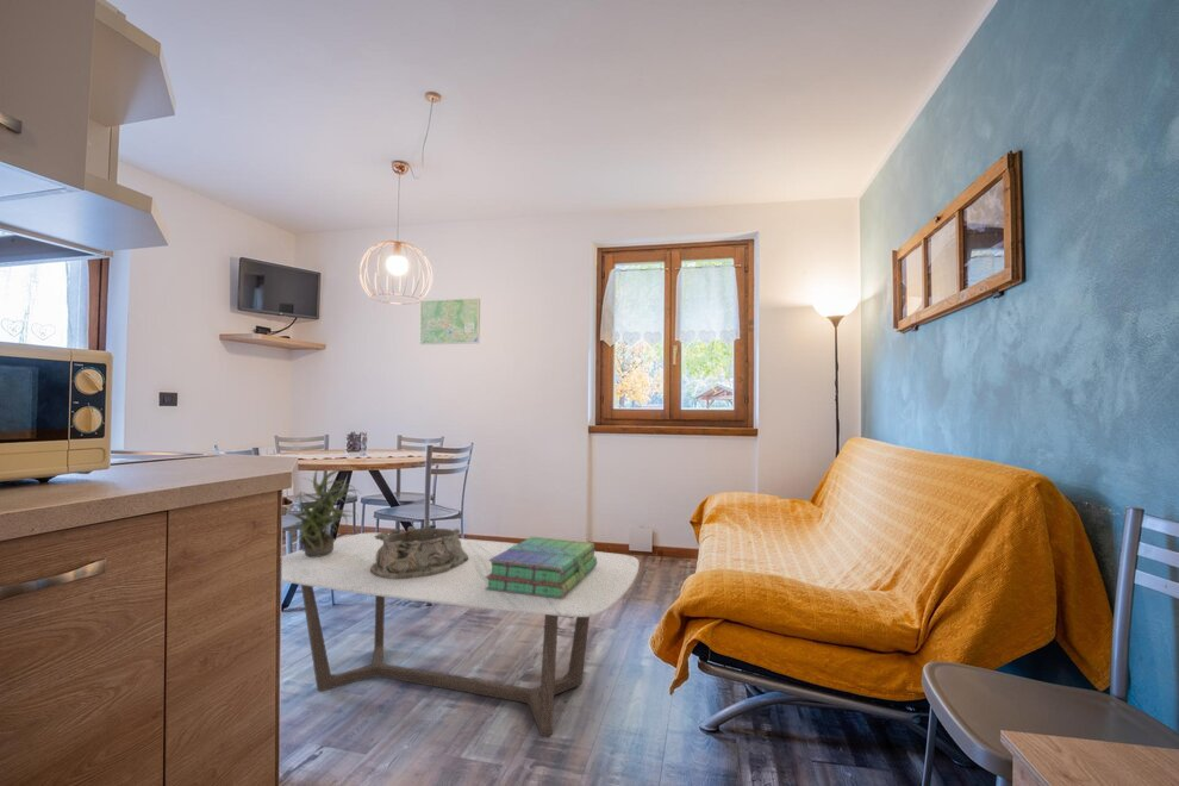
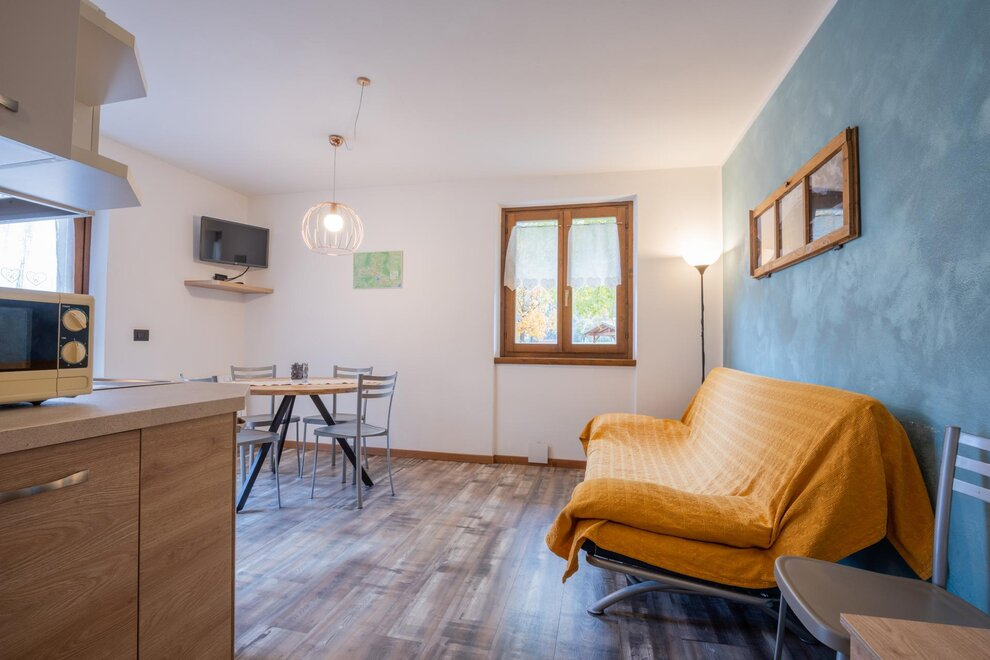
- stack of books (544, 563)
- coffee table (451, 604)
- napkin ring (419, 547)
- potted plant (325, 510)
